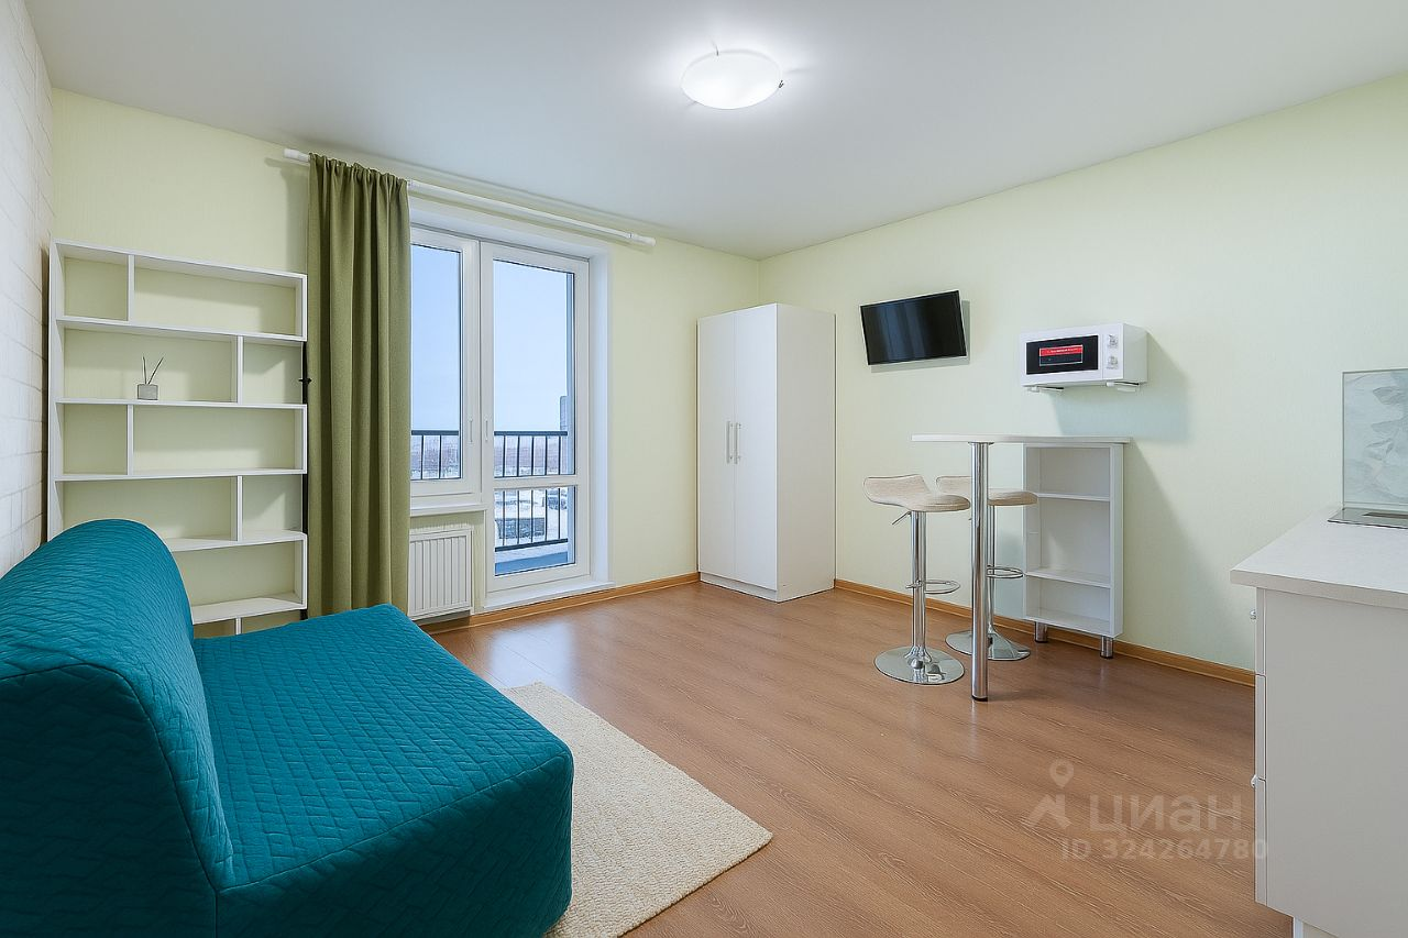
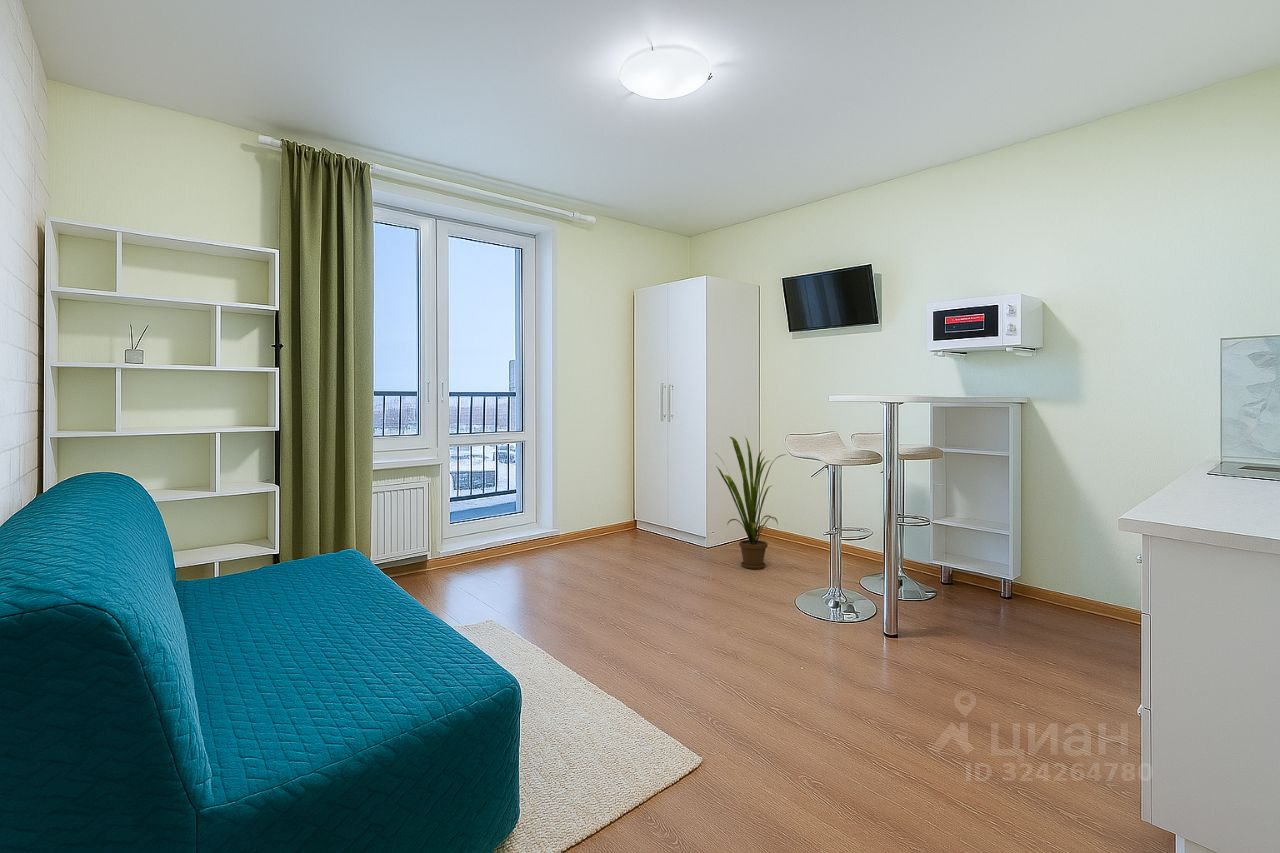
+ house plant (752, 502)
